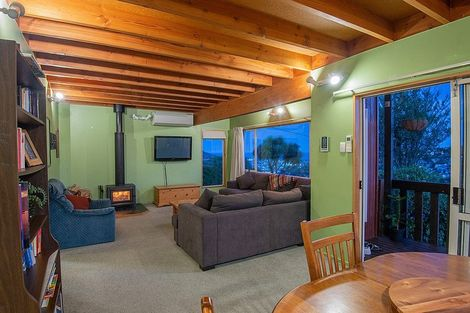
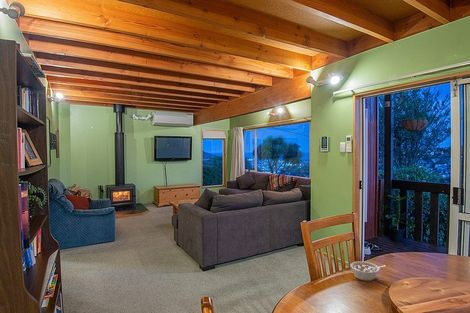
+ legume (365, 270)
